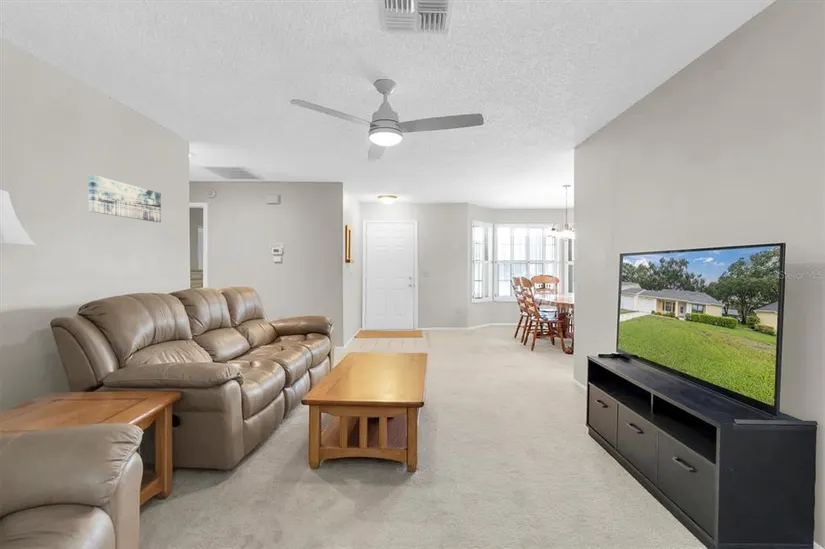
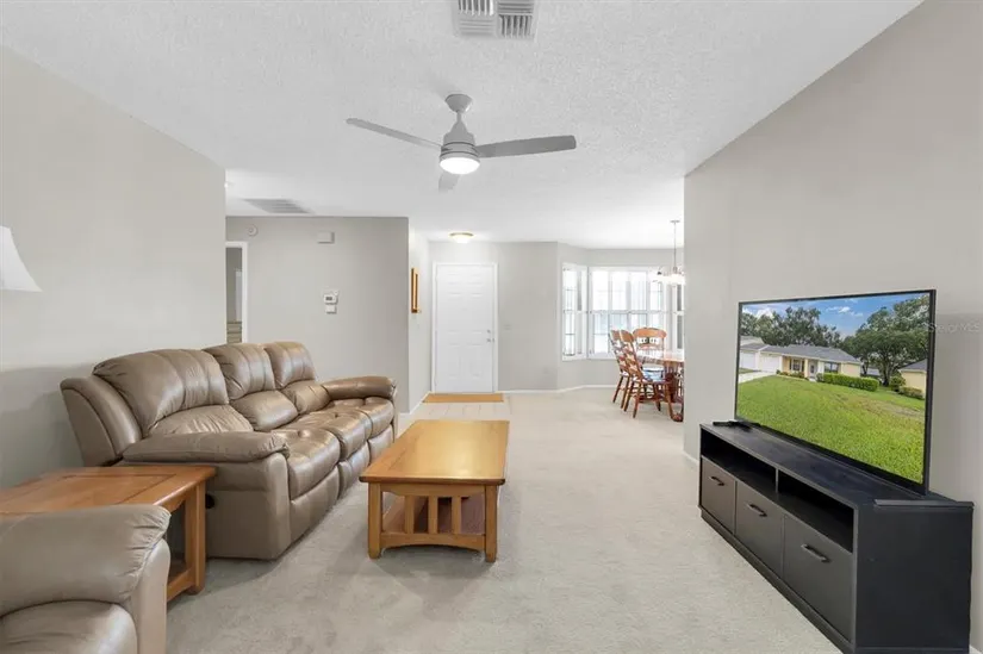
- wall art (128, 201)
